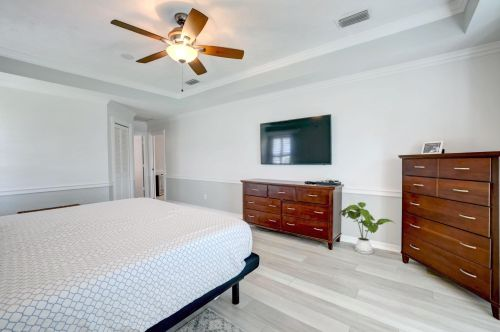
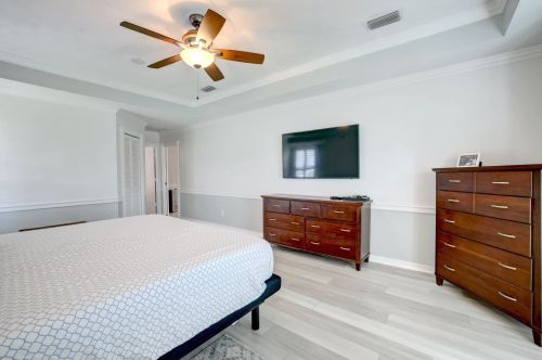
- house plant (365, 230)
